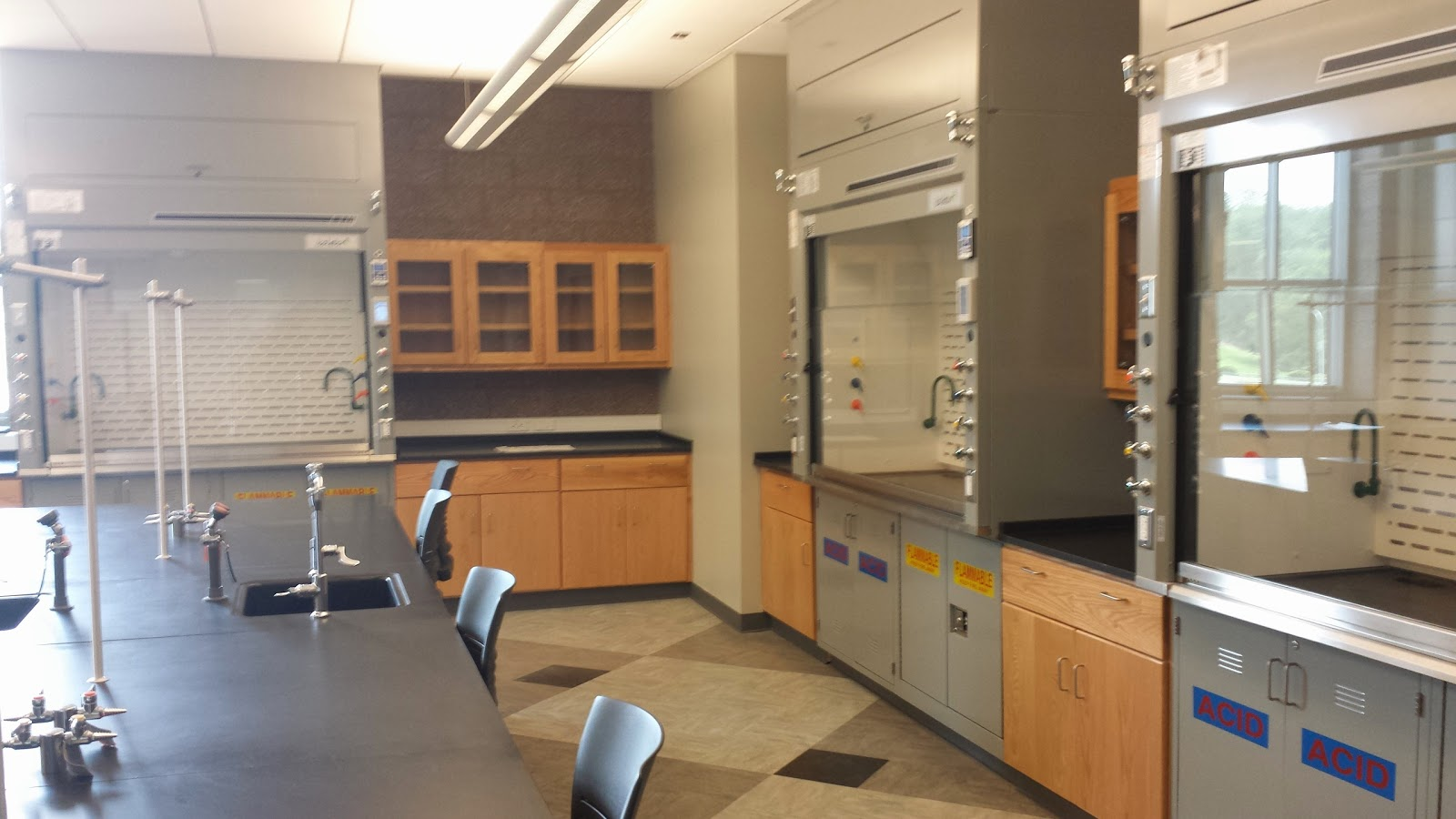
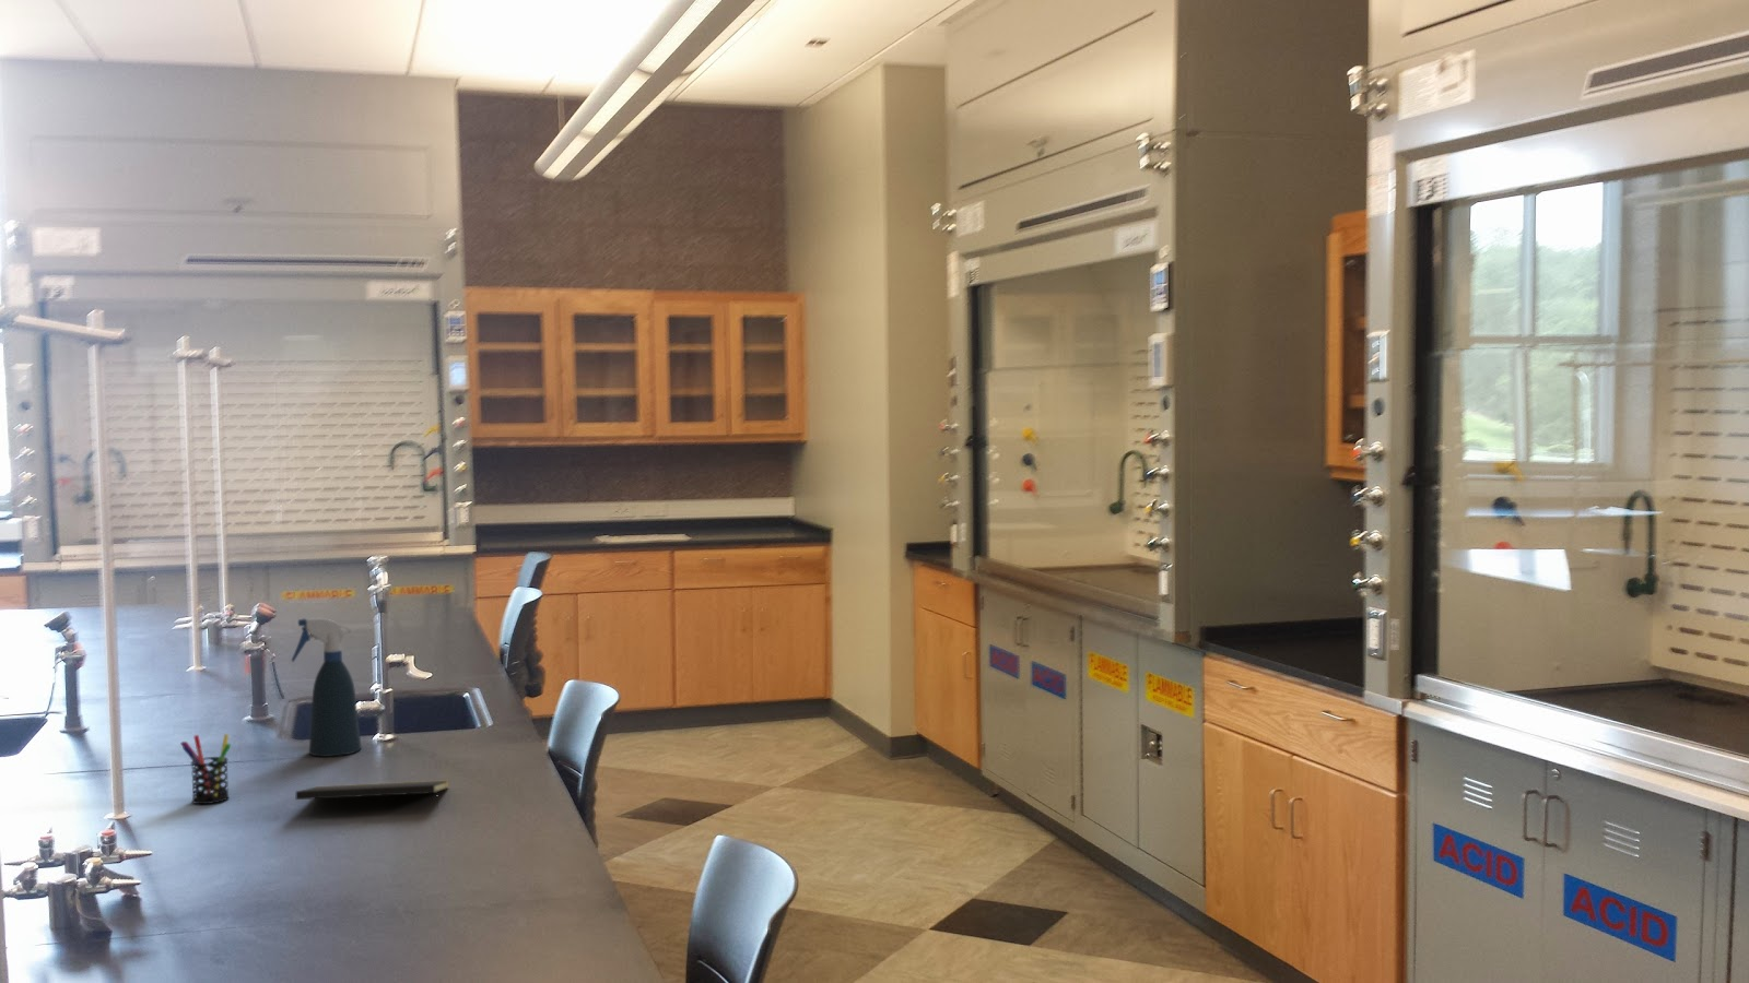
+ spray bottle (330, 684)
+ notepad (375, 790)
+ pen holder (211, 766)
